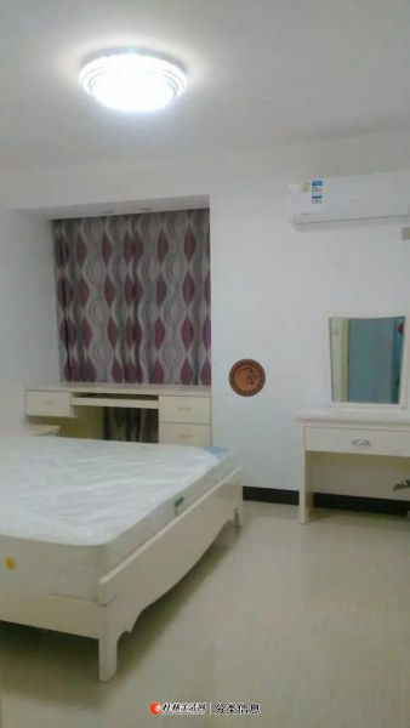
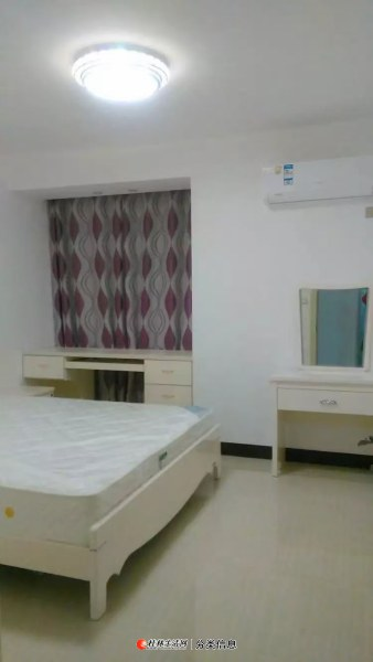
- decorative plate (246, 377)
